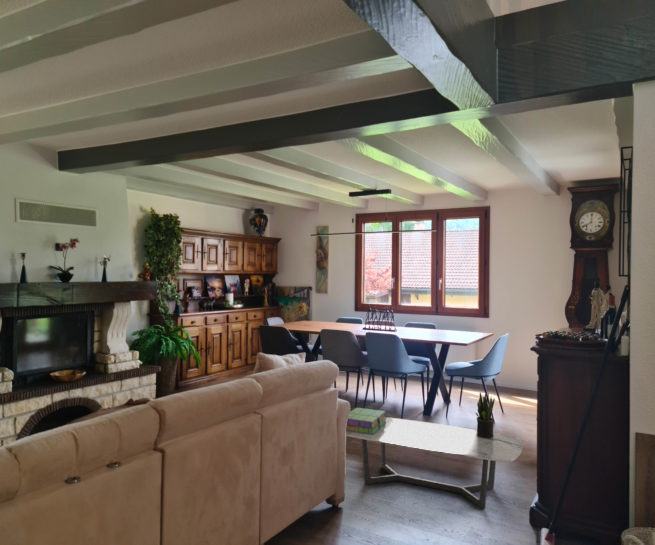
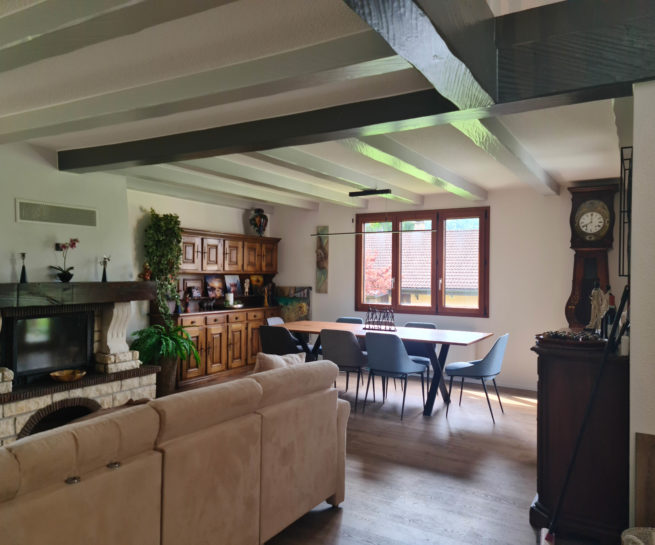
- stack of books (363, 419)
- potted plant (485, 413)
- coffee table (432, 451)
